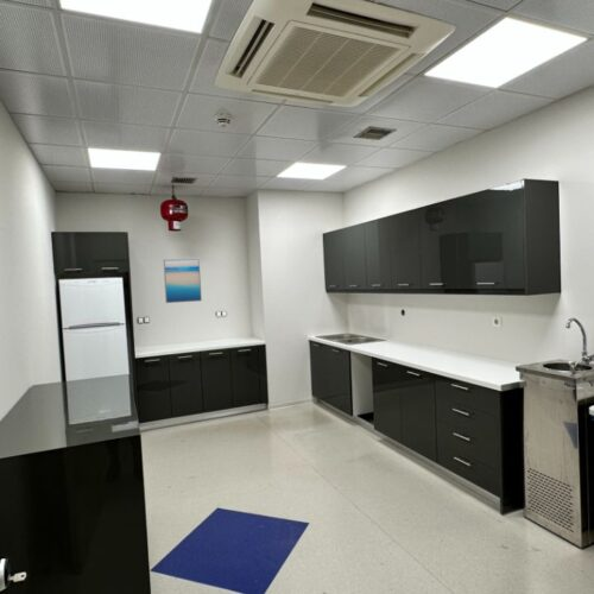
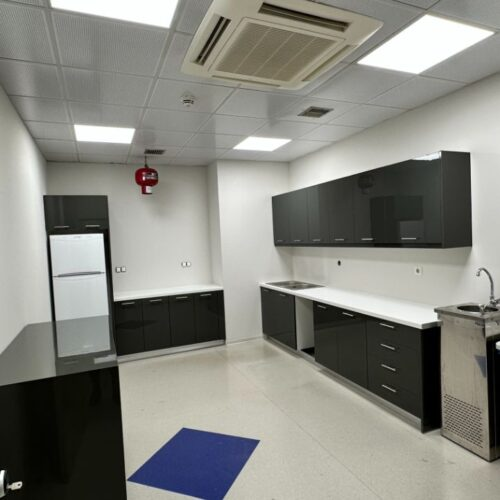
- wall art (182, 280)
